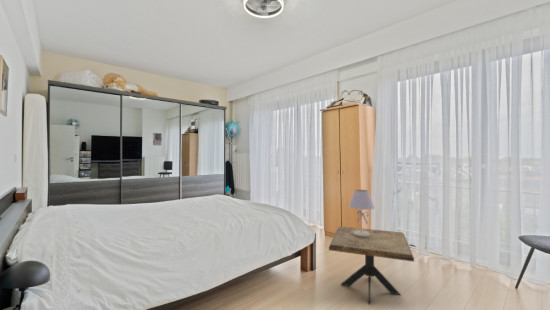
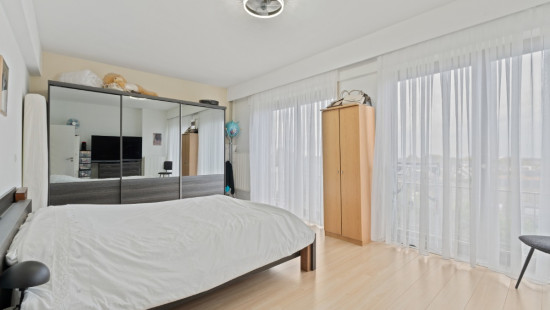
- table lamp (361, 212)
- side table (369, 263)
